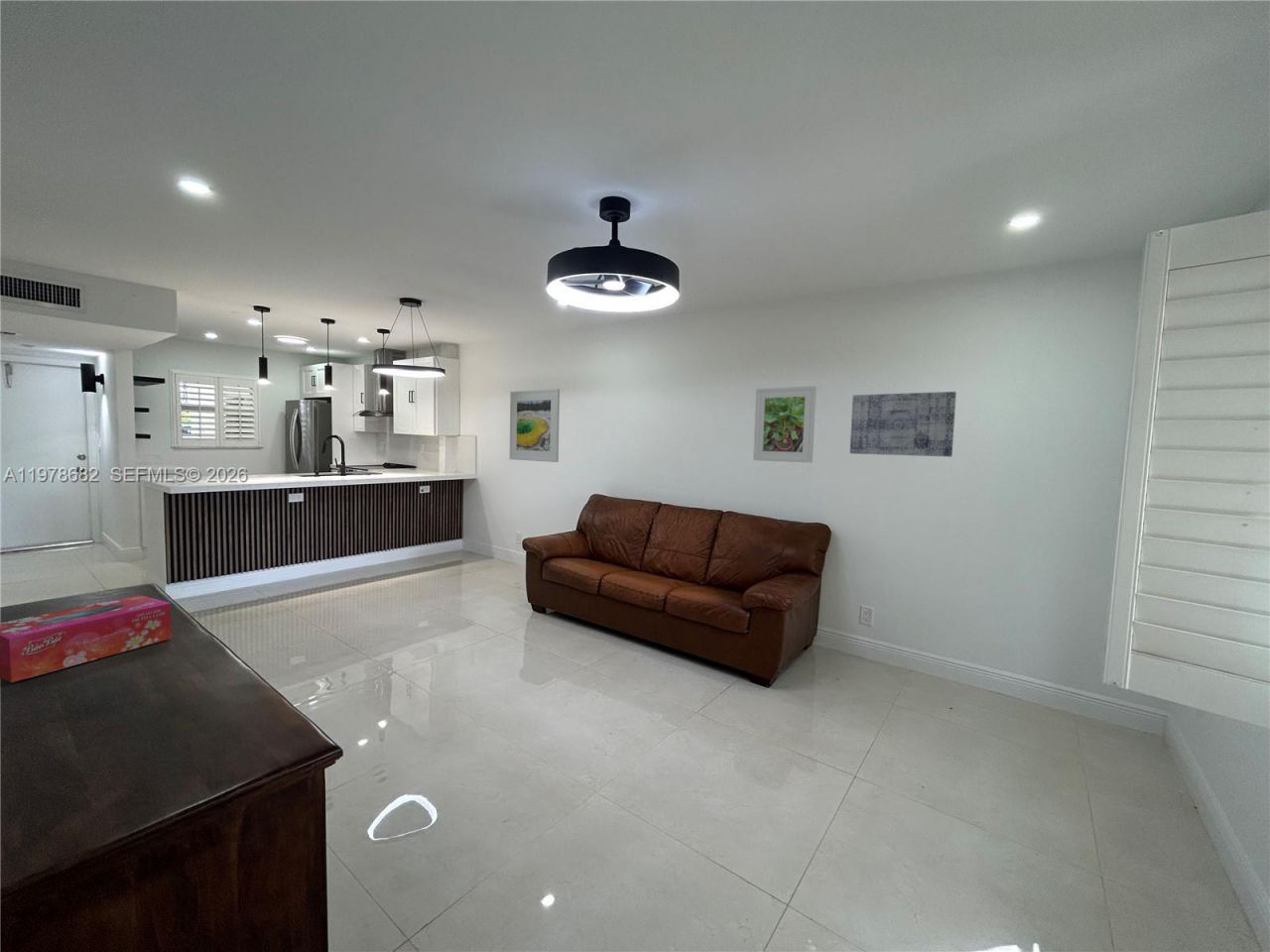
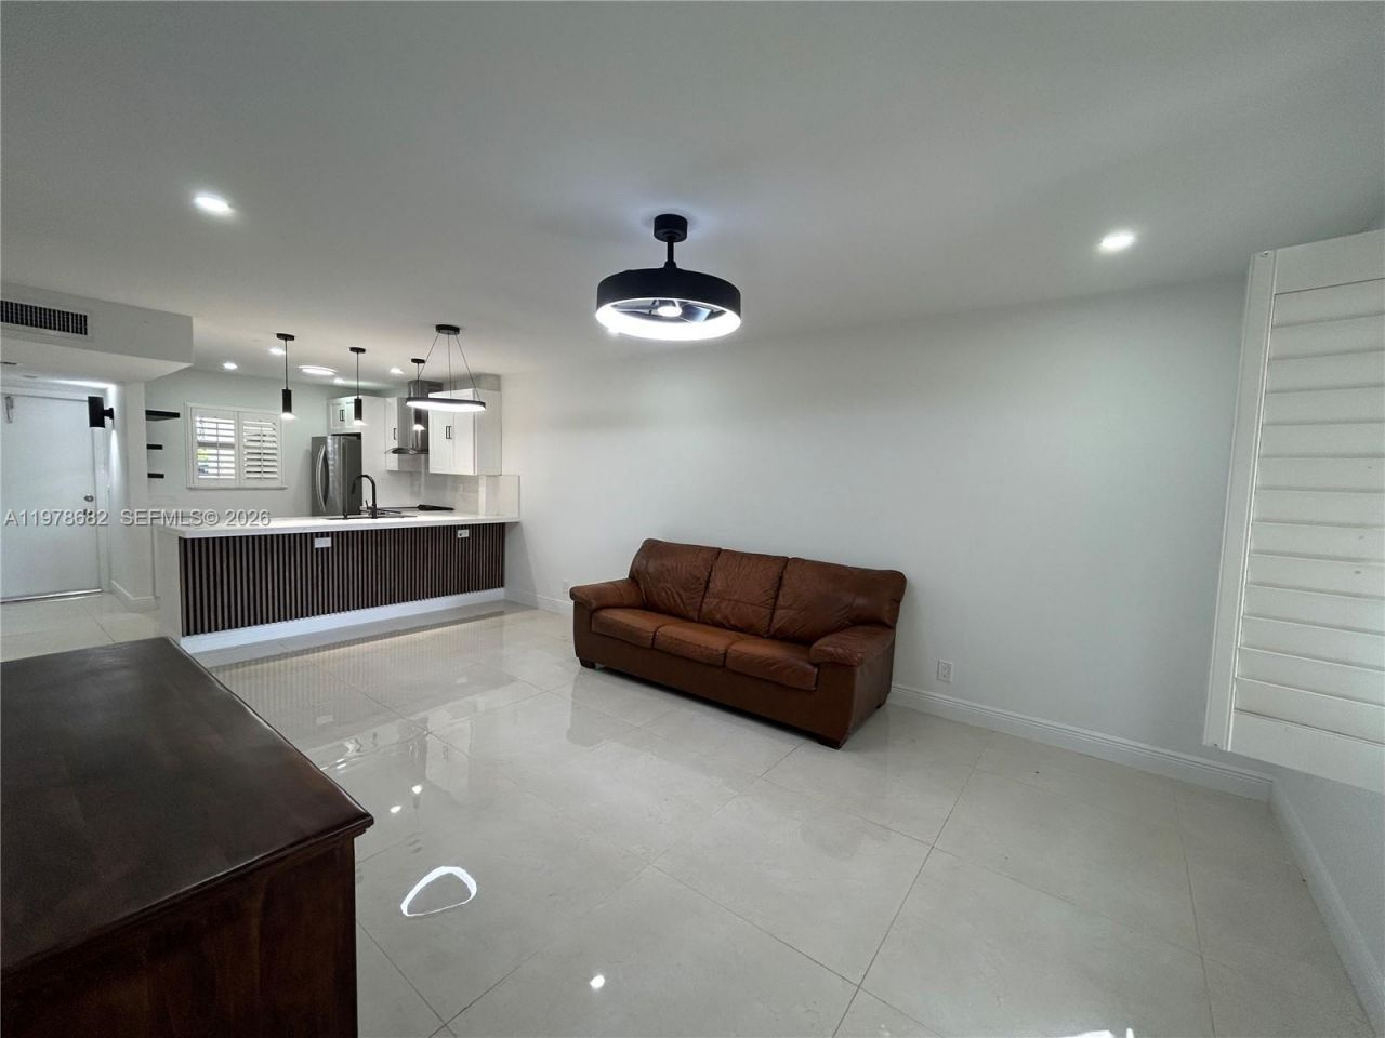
- tissue box (82, 633)
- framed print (533, 425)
- wall art (900, 424)
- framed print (783, 424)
